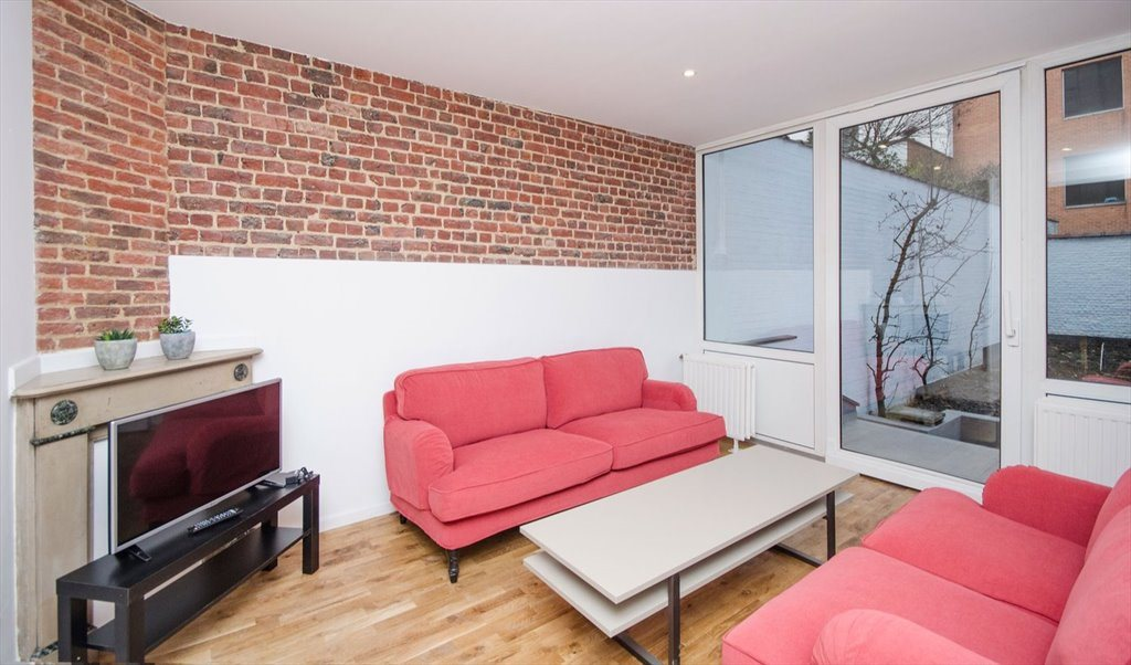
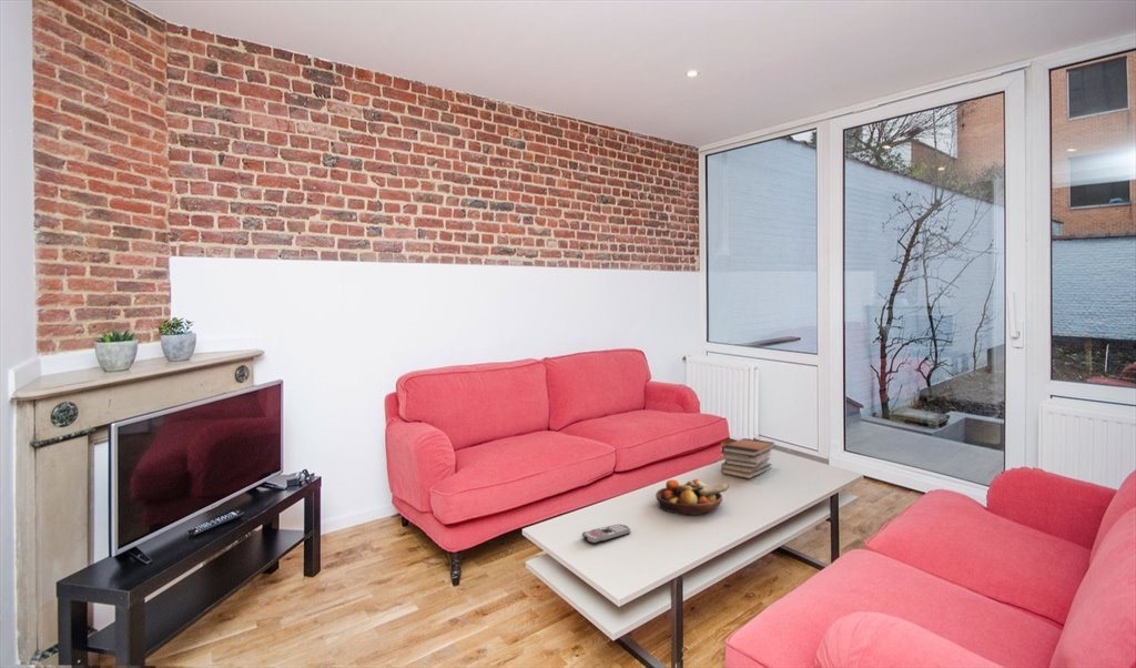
+ book stack (748, 457)
+ remote control (607, 533)
+ fruit bowl (689, 492)
